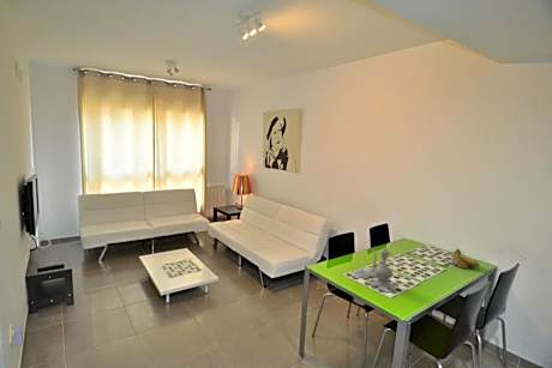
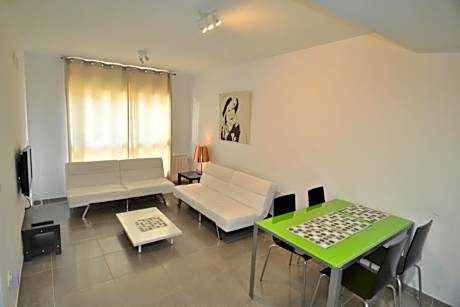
- teapot (374, 263)
- fruit (466, 258)
